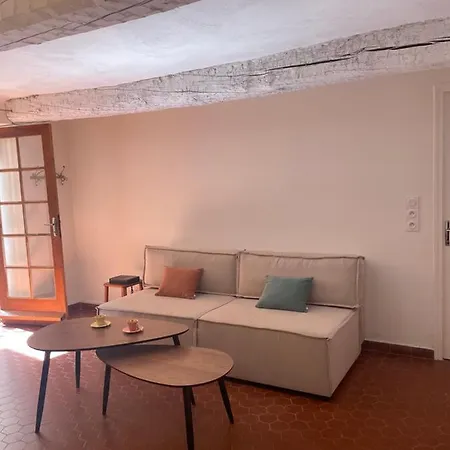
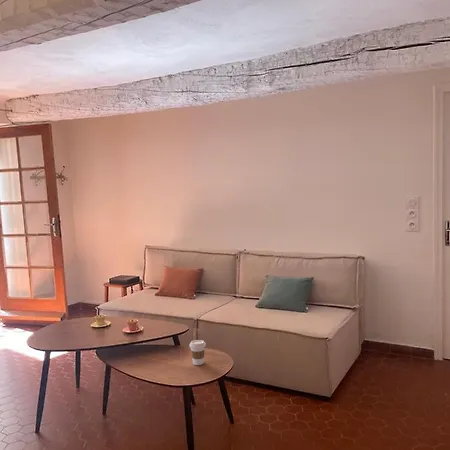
+ coffee cup (197, 352)
